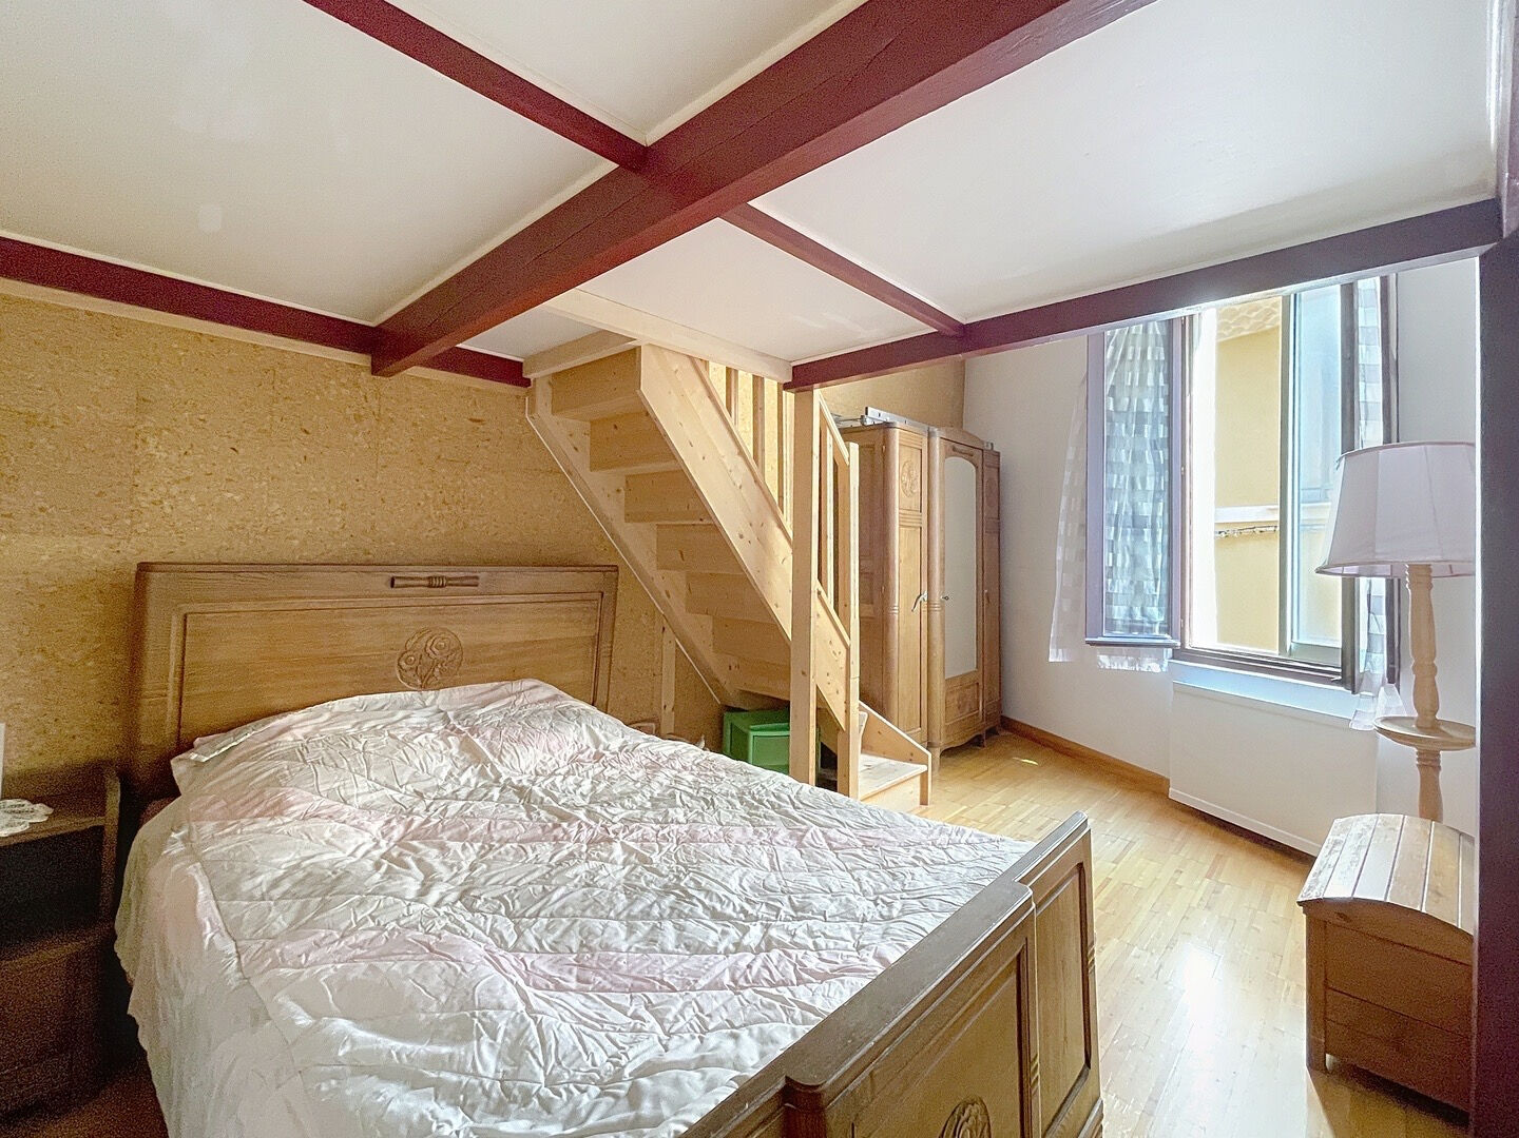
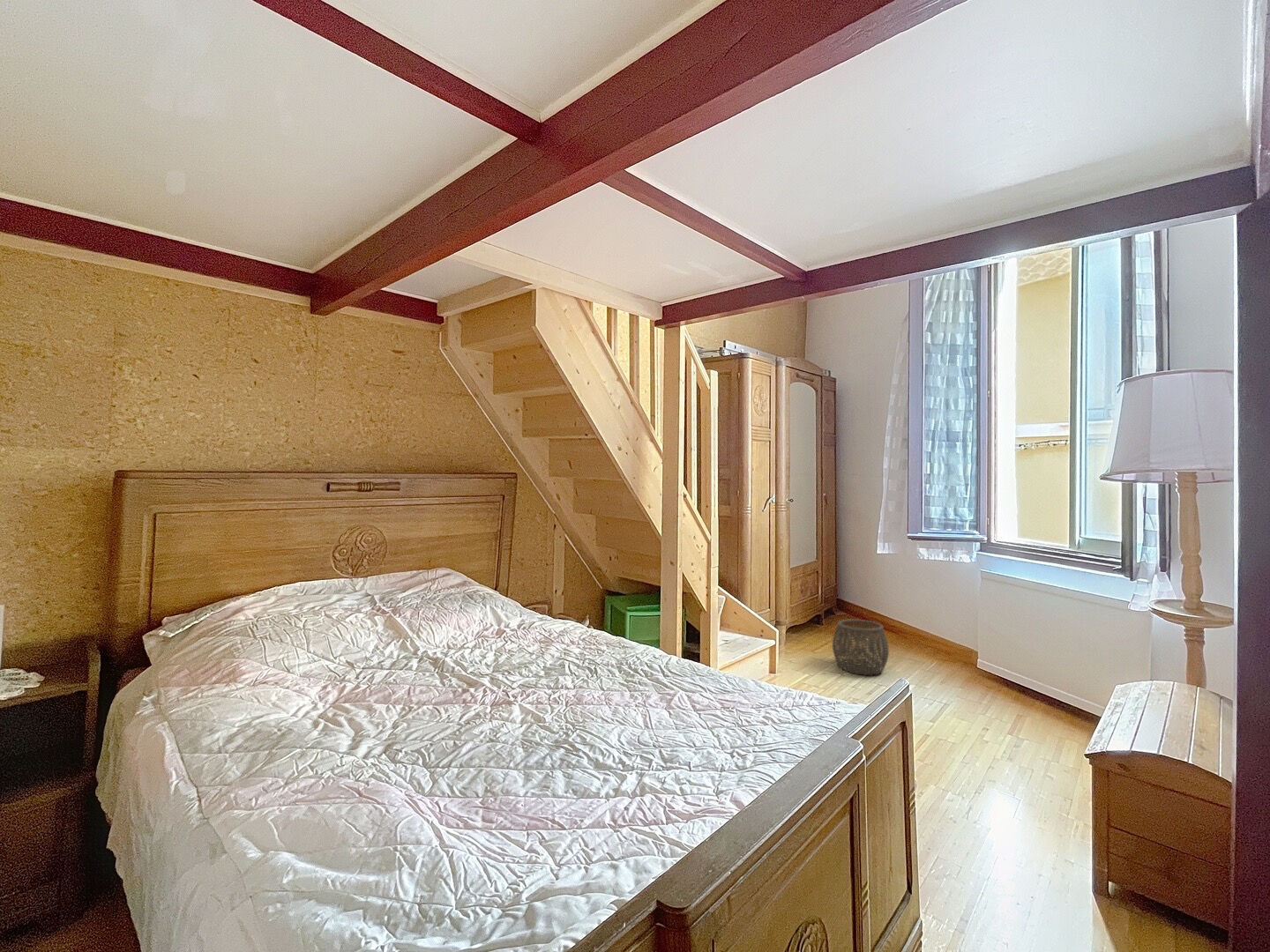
+ woven basket (860, 646)
